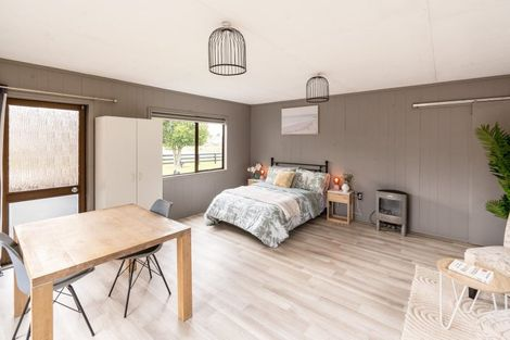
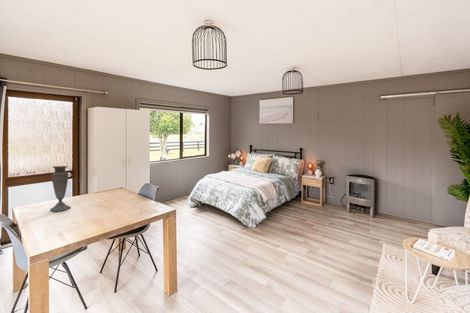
+ vase (60, 187)
